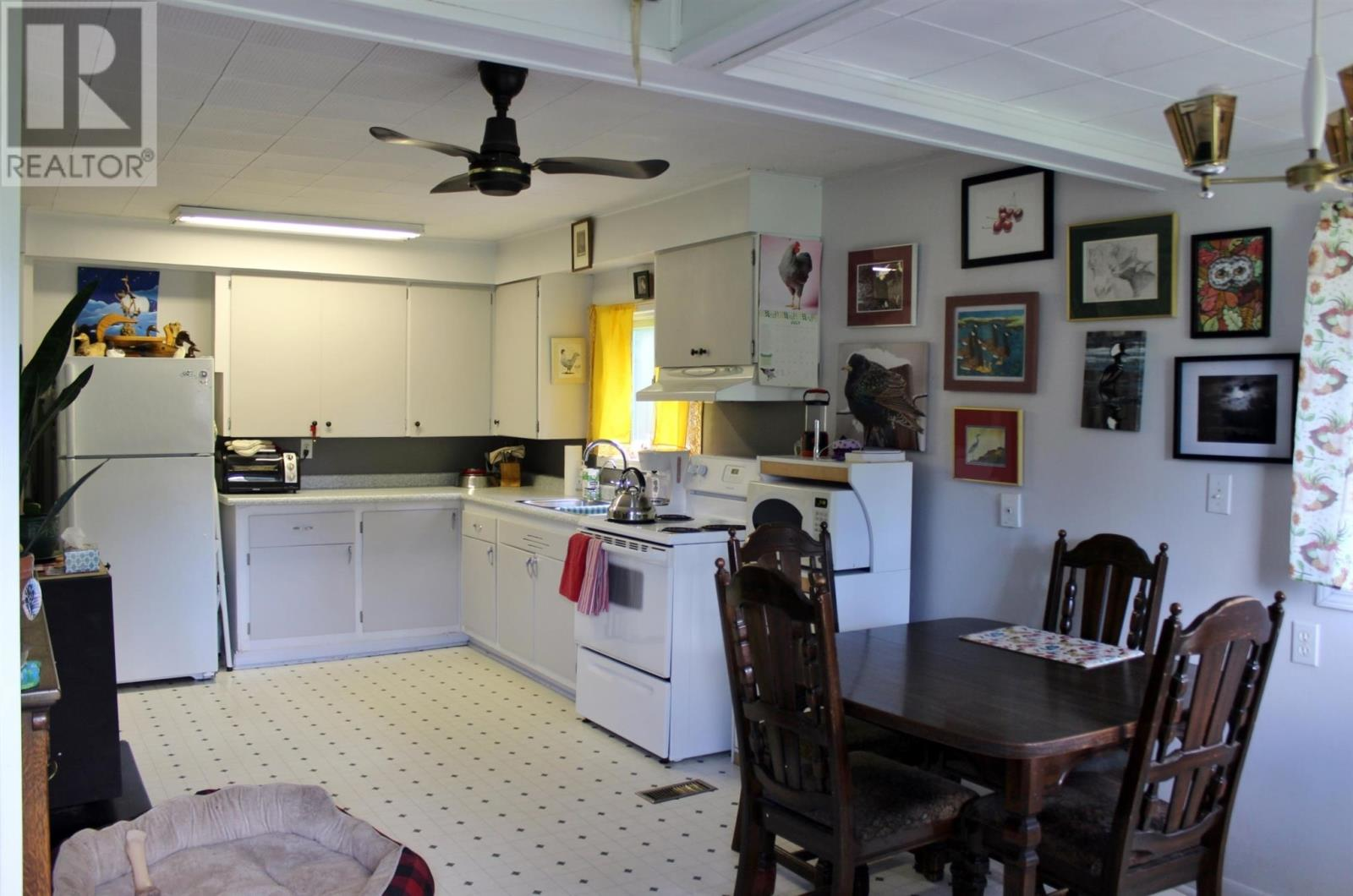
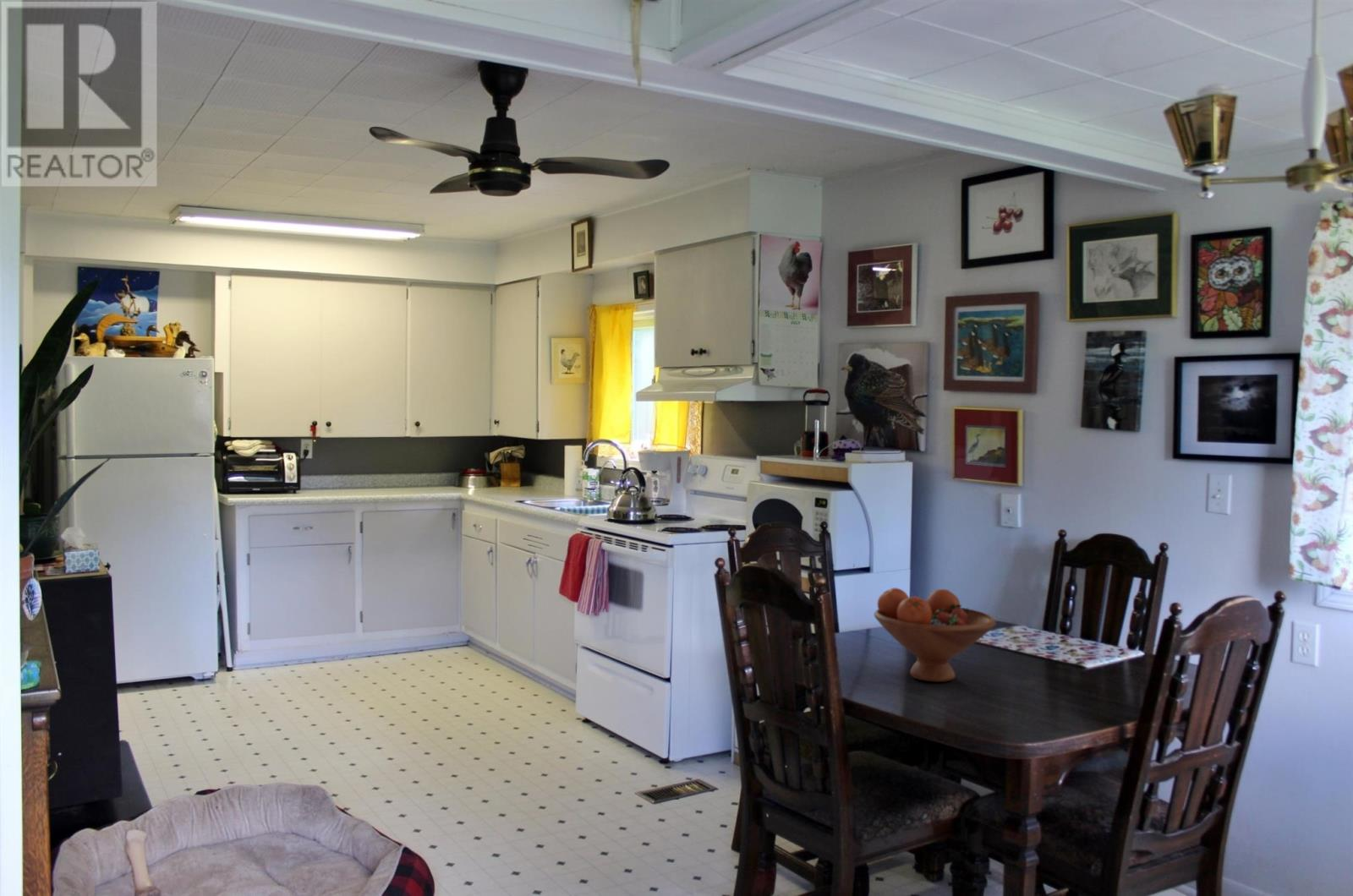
+ fruit bowl (934, 634)
